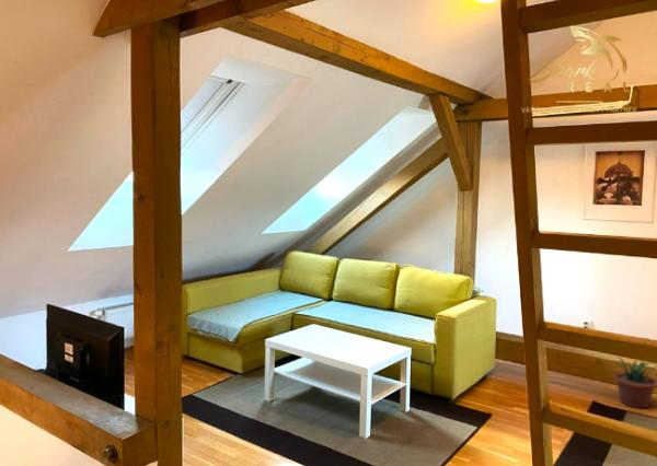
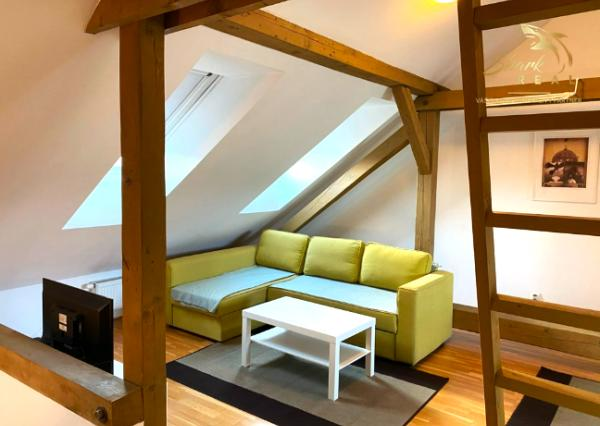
- potted plant (634, 380)
